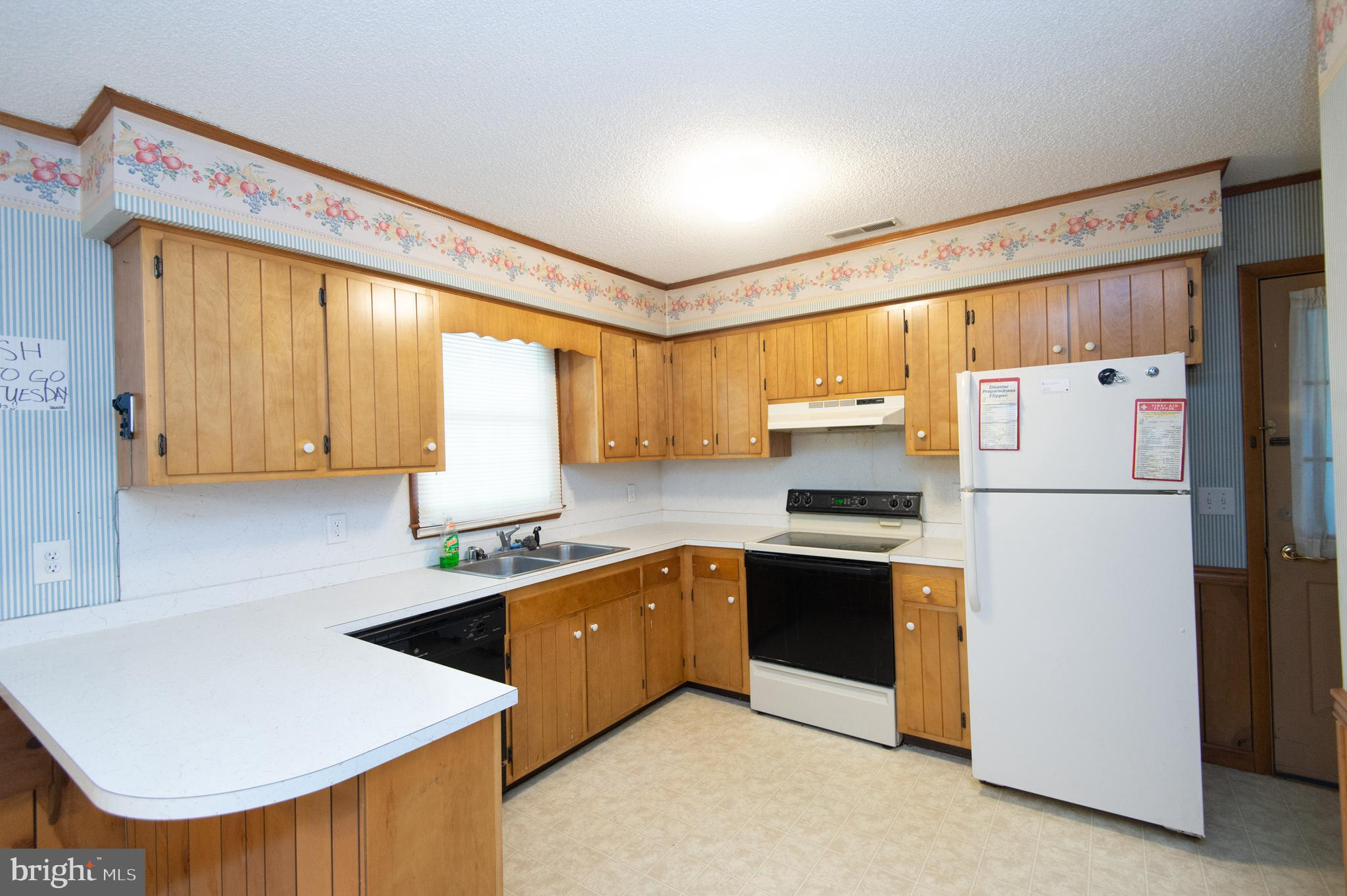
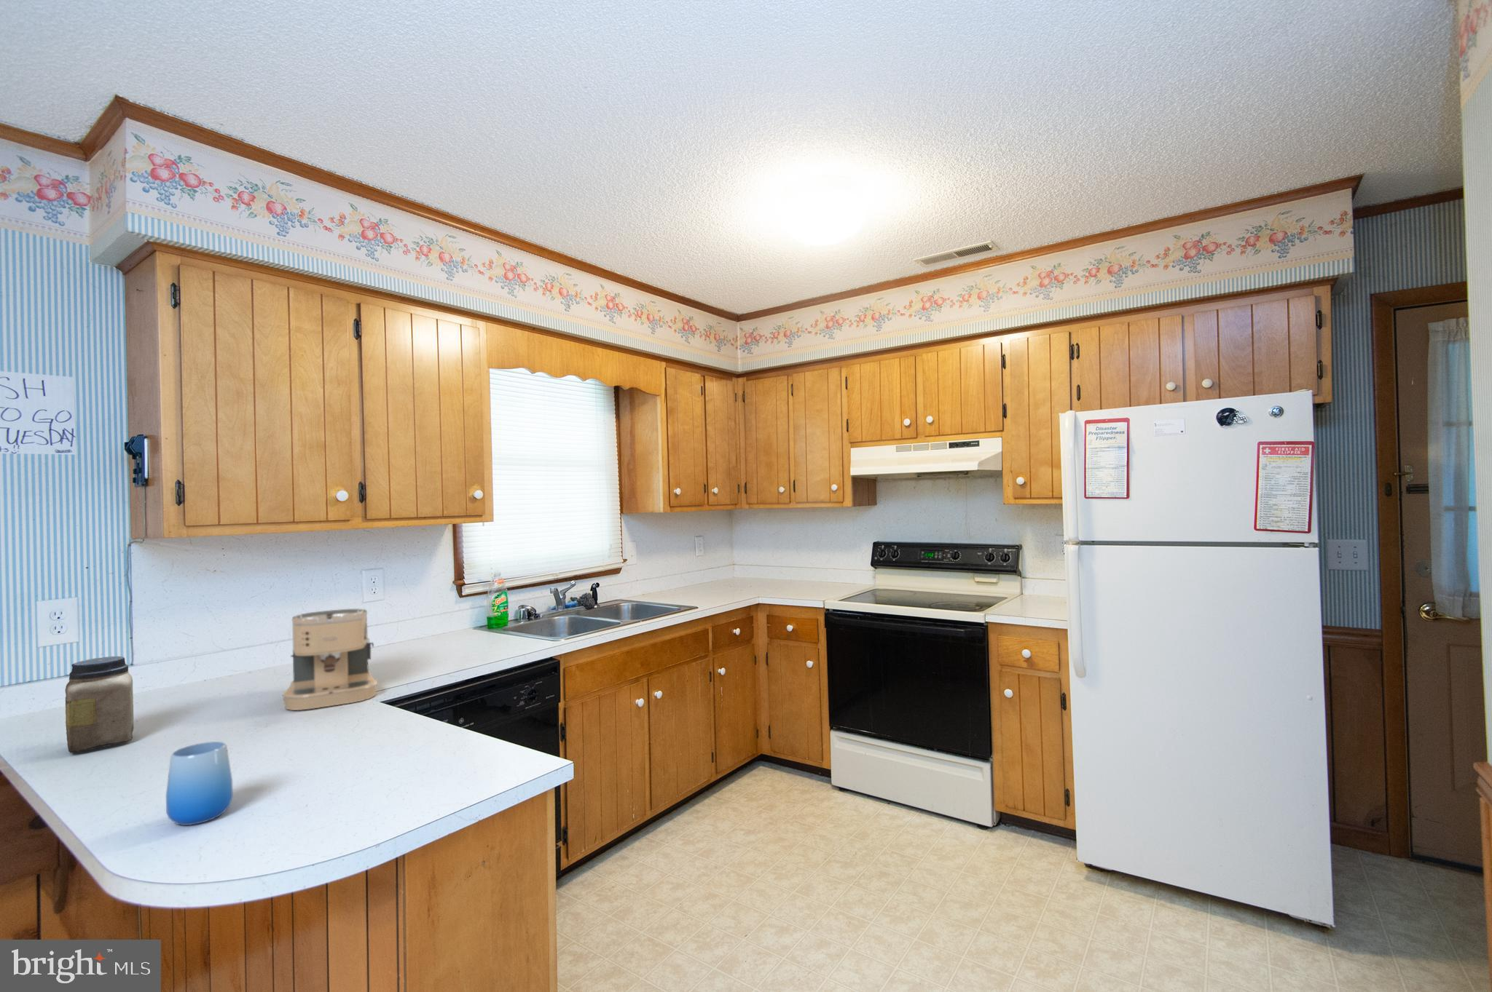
+ coffee maker (331, 654)
+ jar (100, 701)
+ cup (199, 783)
